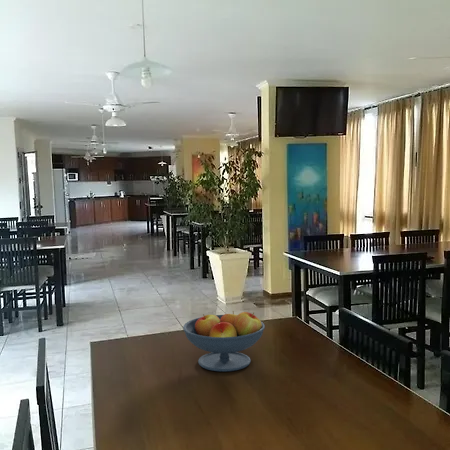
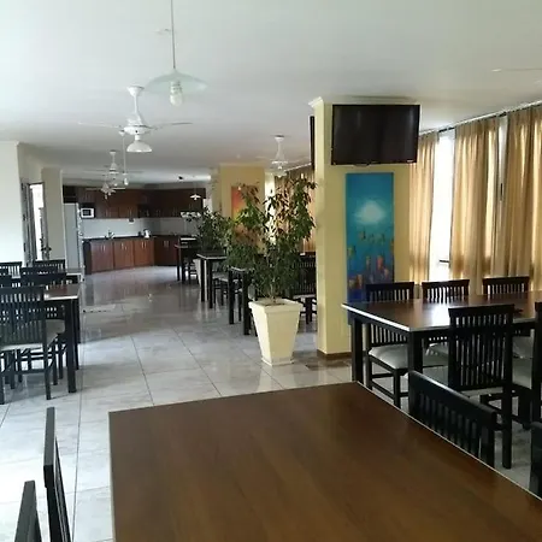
- fruit bowl (224, 337)
